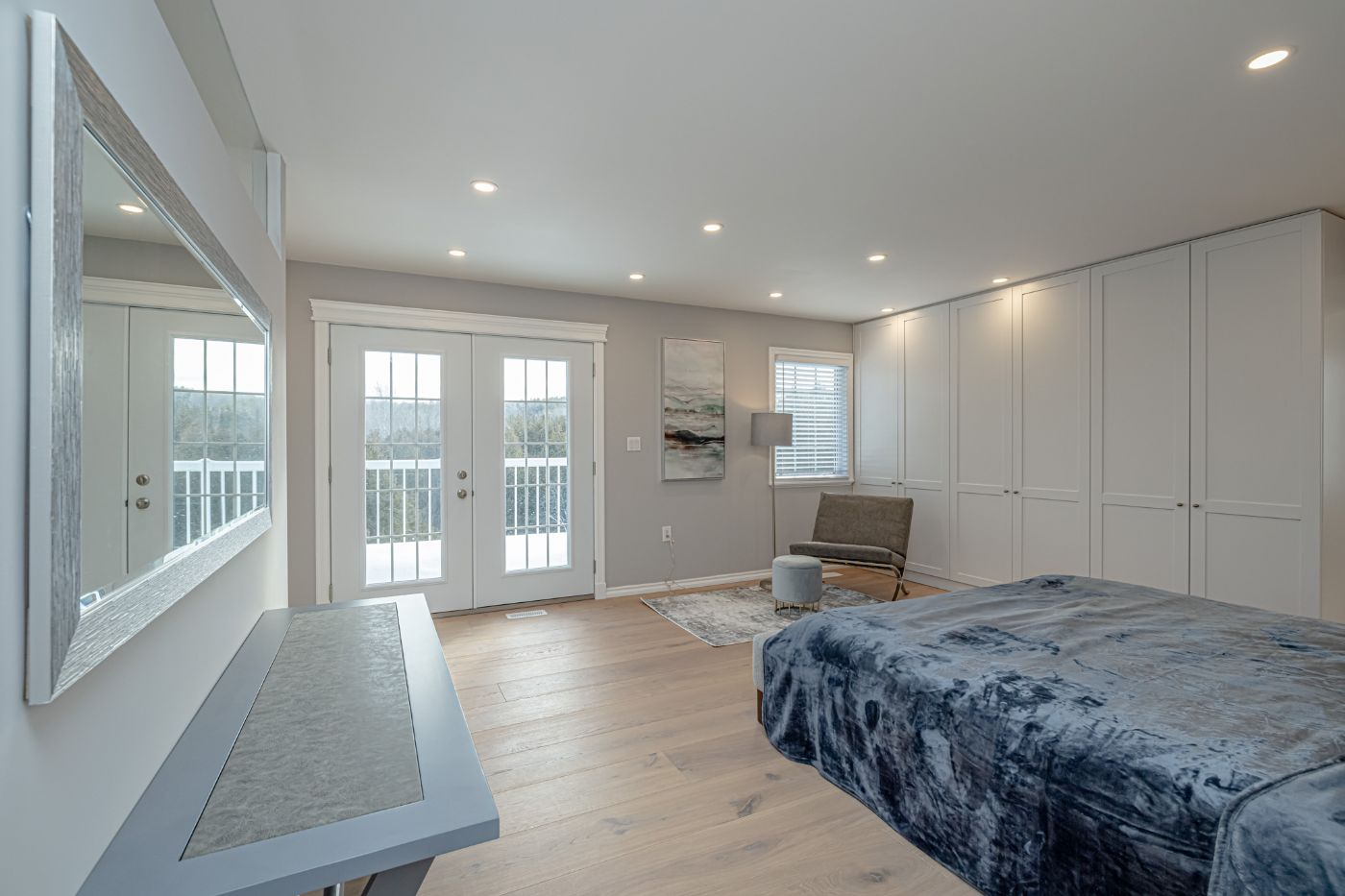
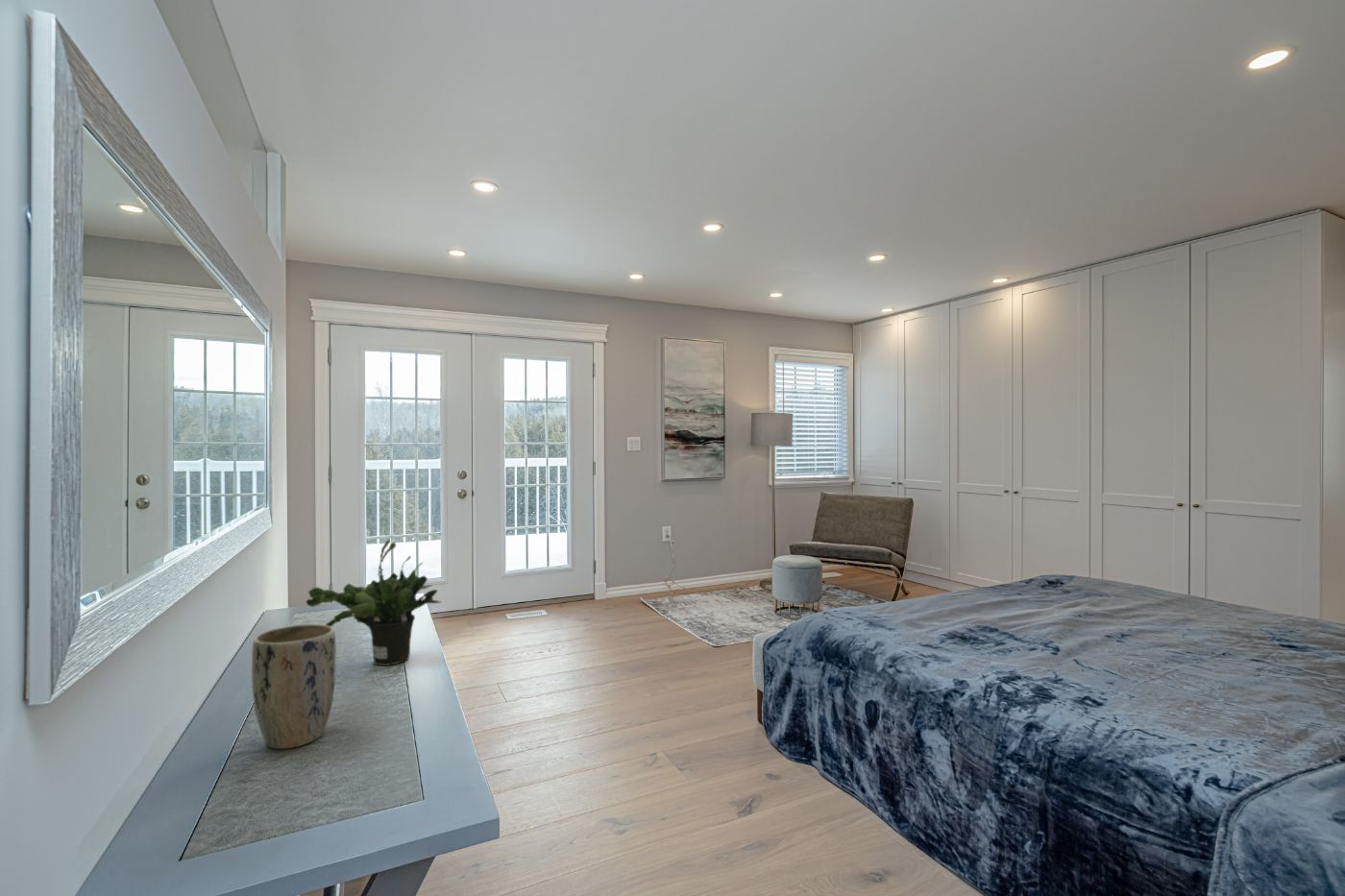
+ plant pot (294, 685)
+ potted plant (375, 601)
